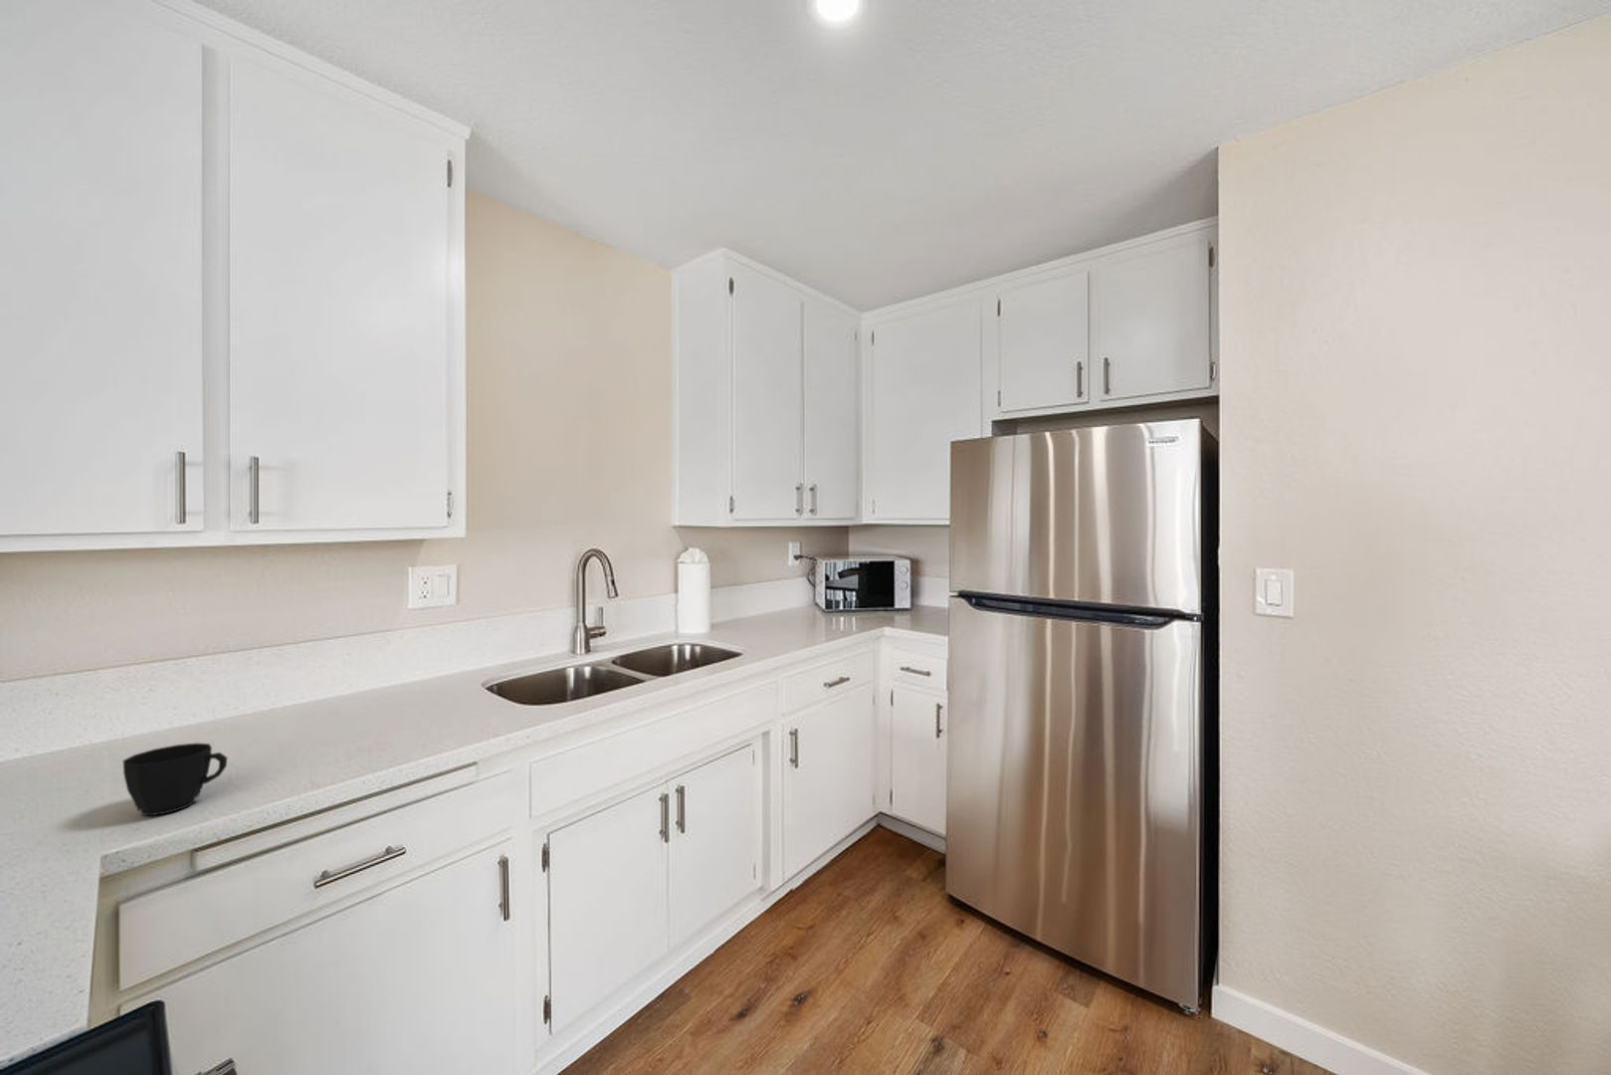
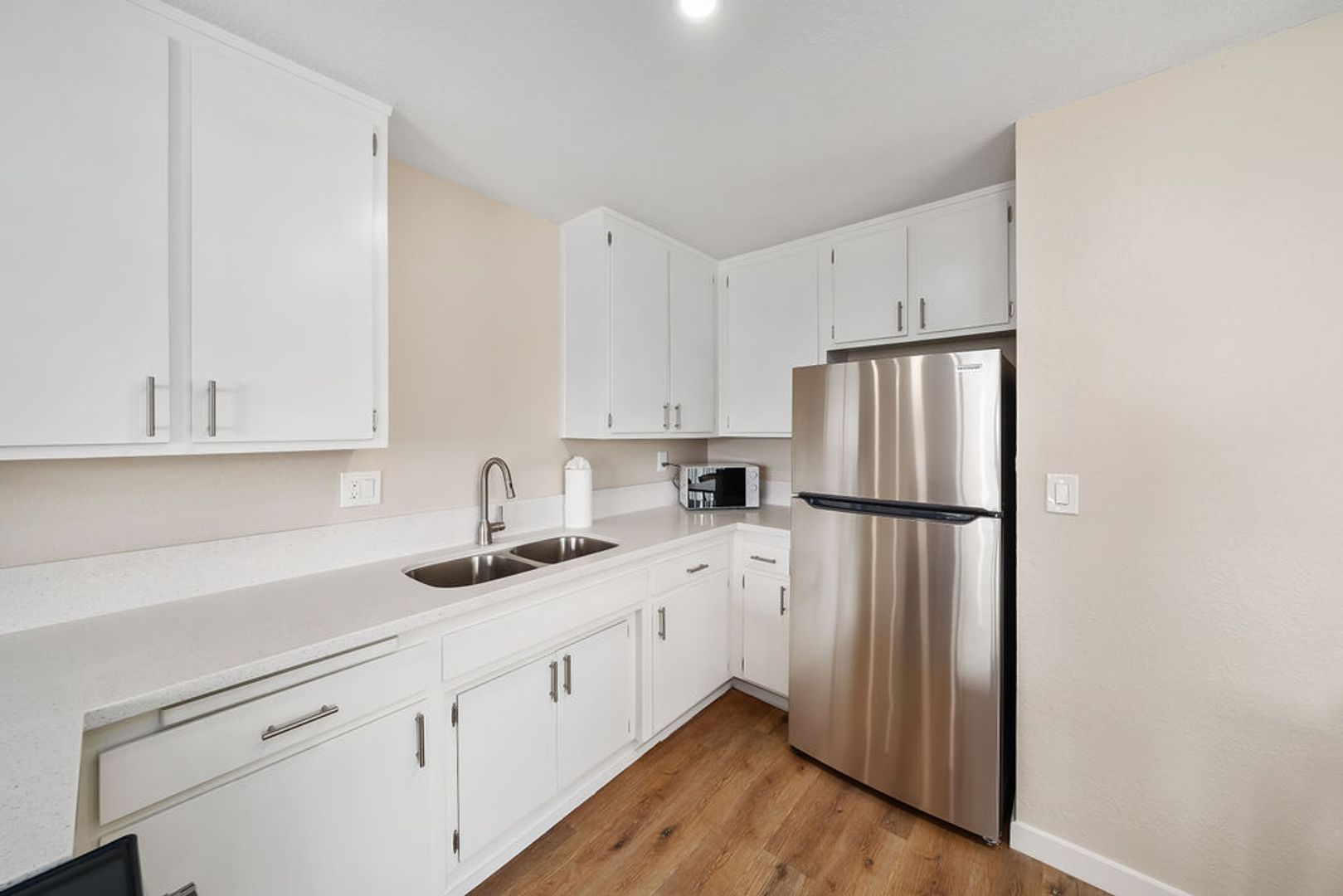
- cup (172, 780)
